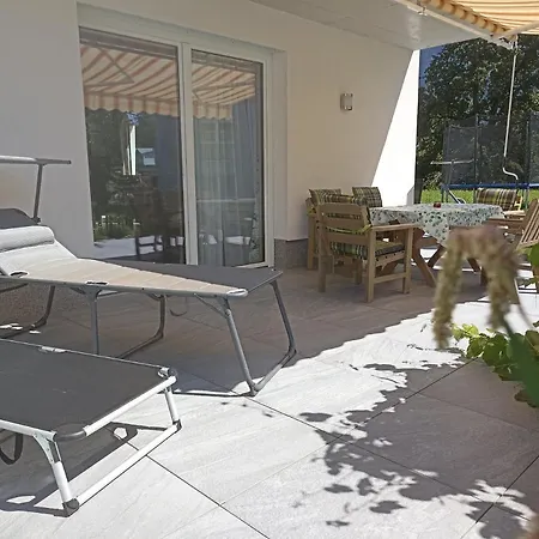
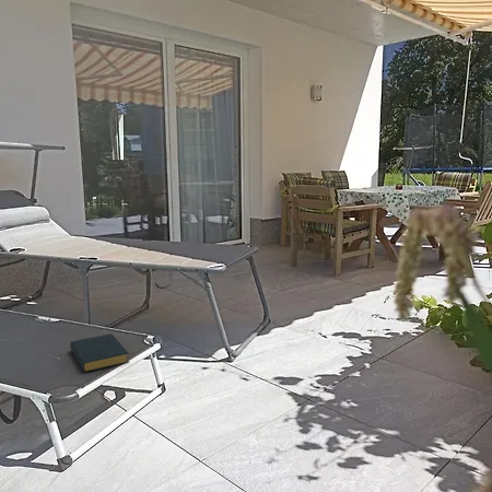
+ hardback book (98, 351)
